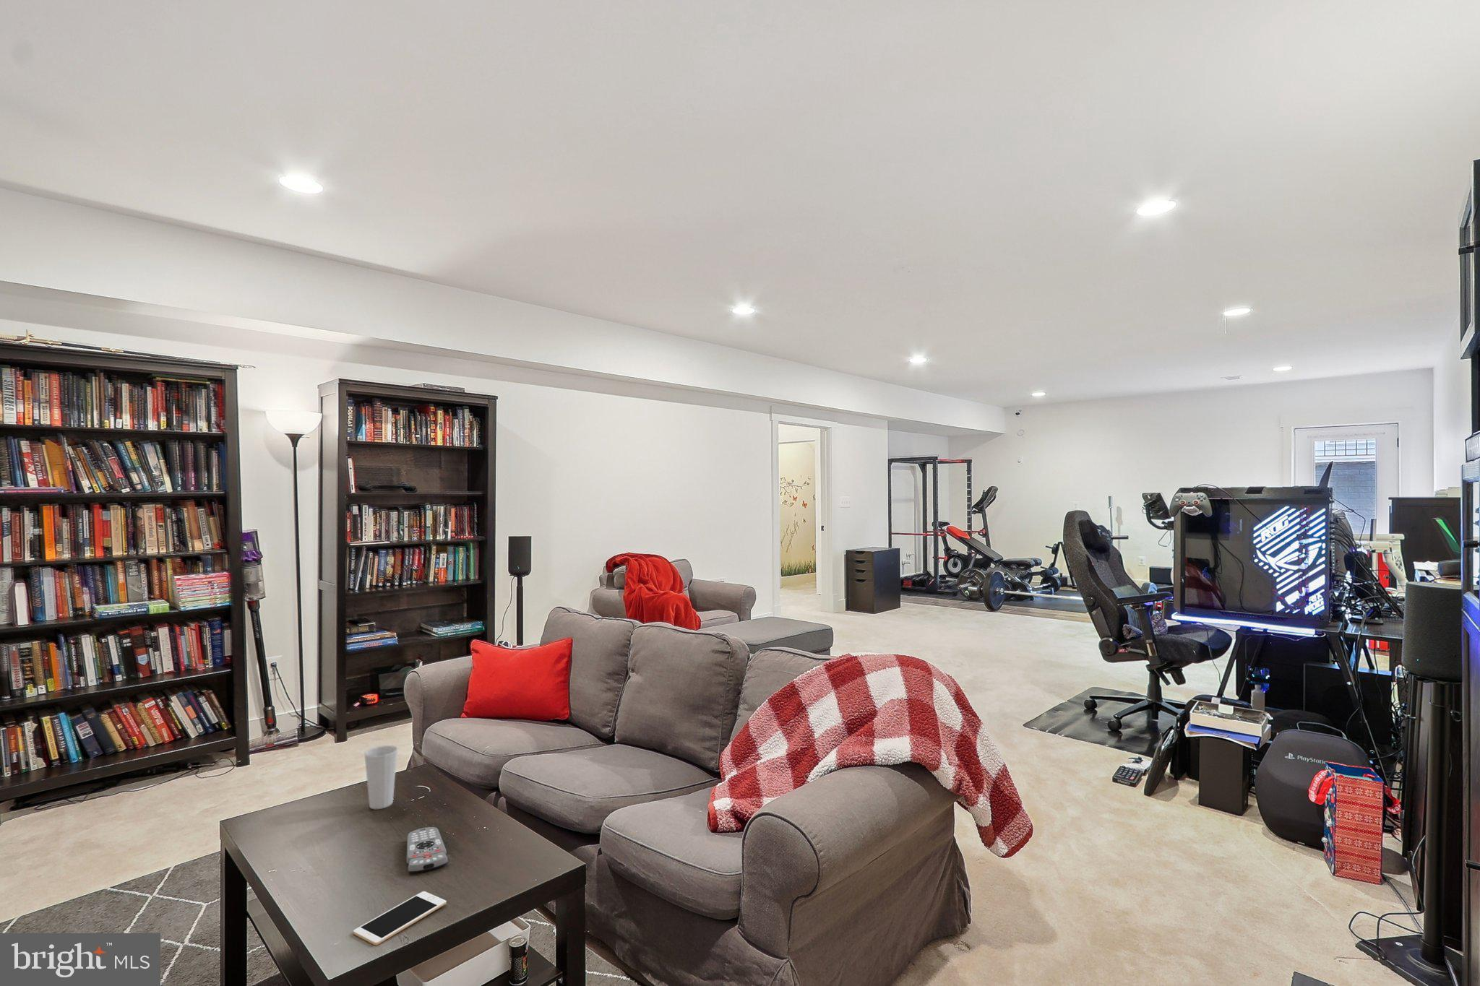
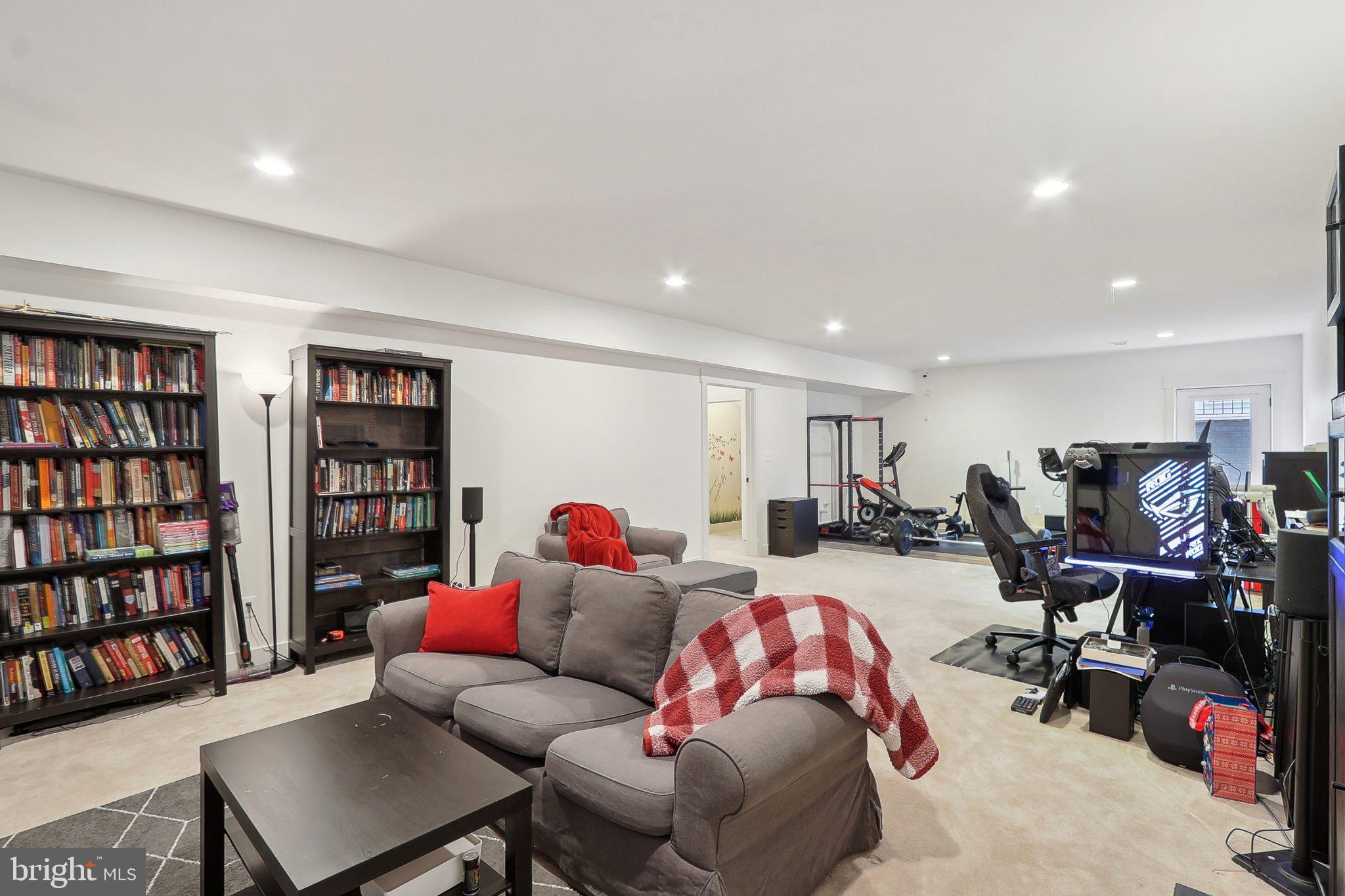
- remote control (425, 848)
- cup (381, 777)
- cell phone (401, 917)
